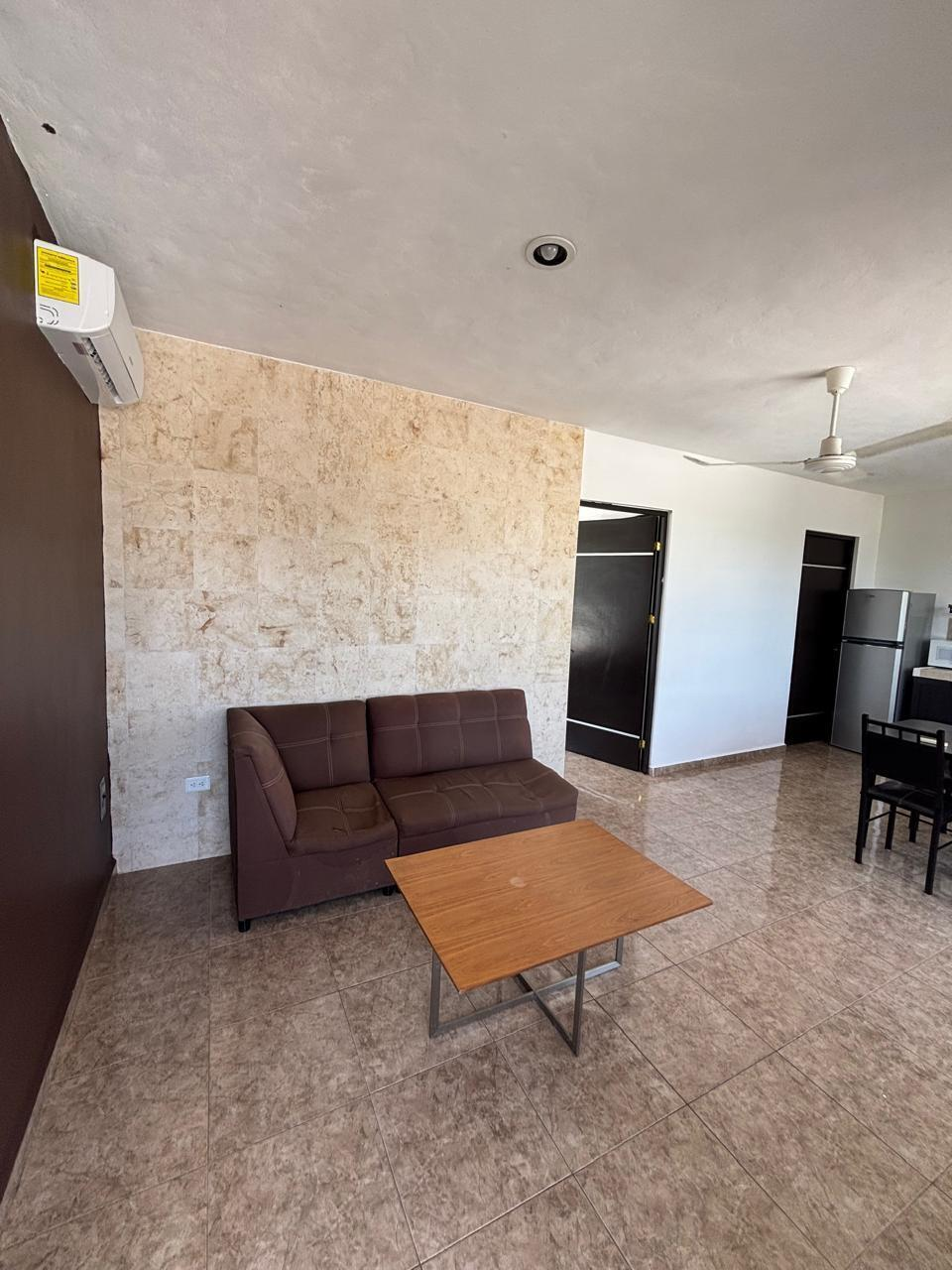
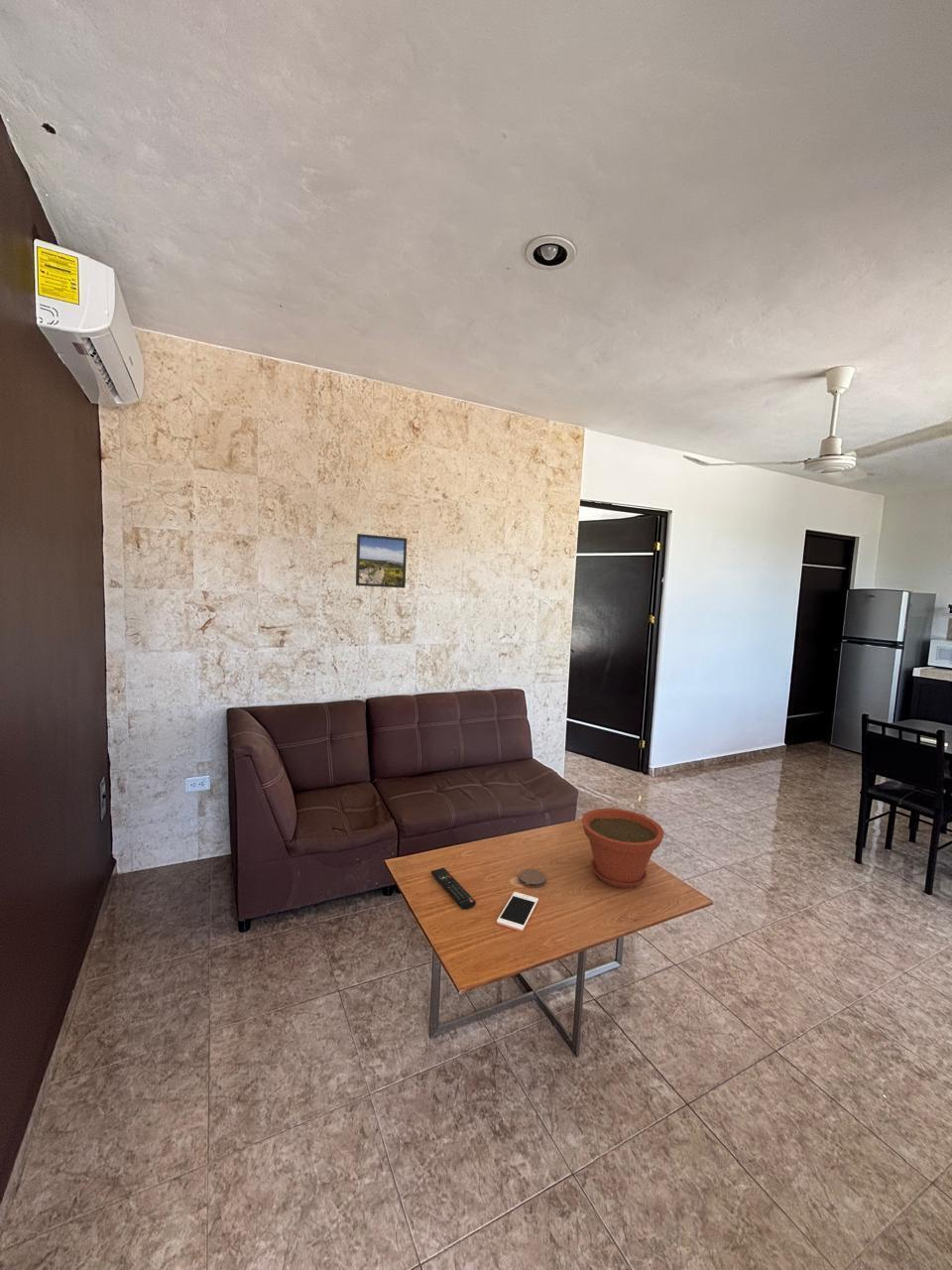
+ coaster (532, 877)
+ cell phone (518, 910)
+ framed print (381, 562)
+ plant pot (620, 850)
+ remote control (452, 887)
